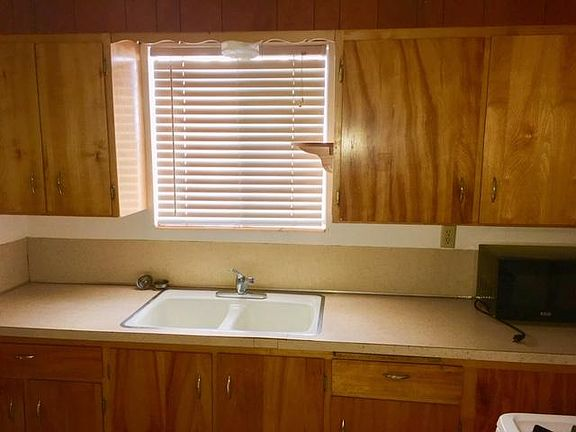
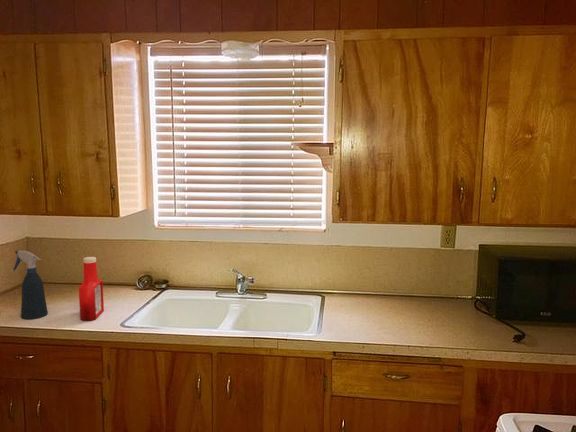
+ spray bottle (30, 283)
+ soap bottle (91, 286)
